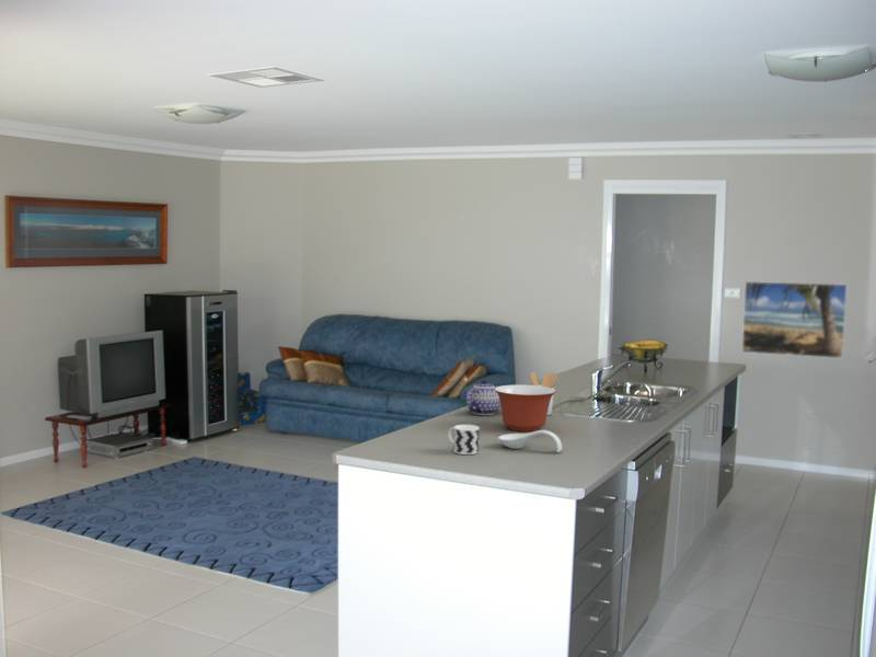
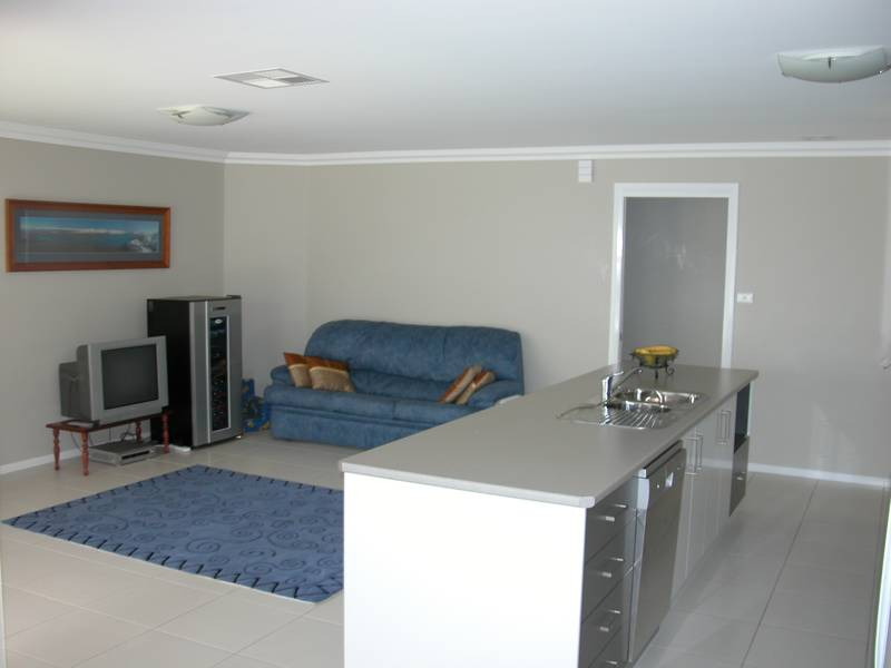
- mixing bowl (523, 408)
- cup (462, 438)
- teapot (483, 395)
- utensil holder (546, 387)
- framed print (793, 319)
- spoon rest (529, 438)
